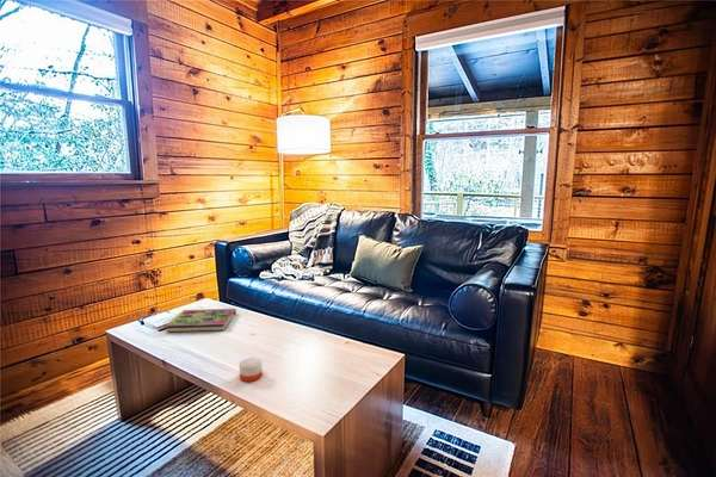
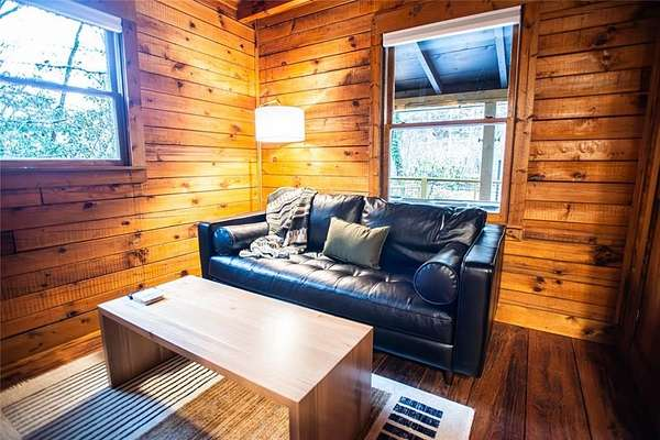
- candle (249, 361)
- book (203, 318)
